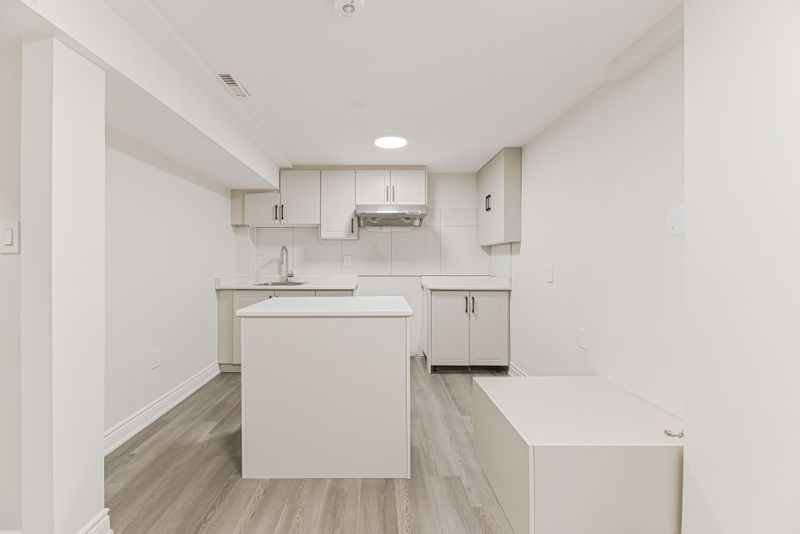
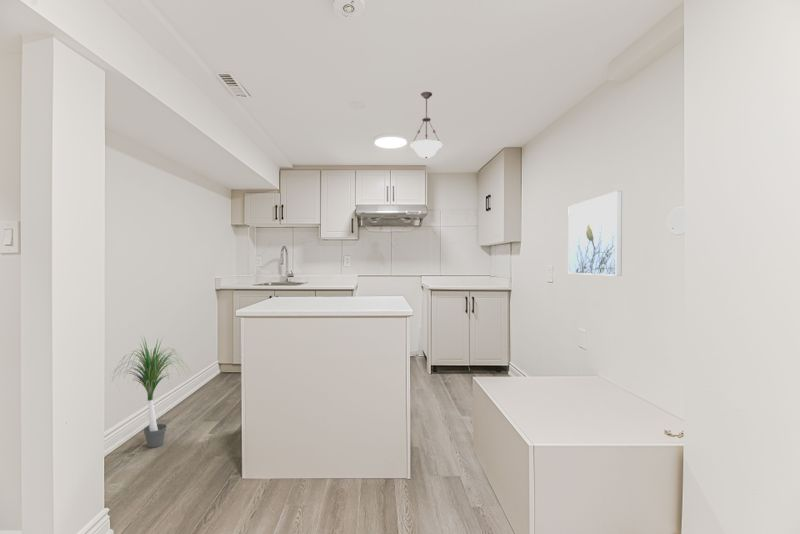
+ potted plant (150, 389)
+ pendant light (426, 126)
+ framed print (591, 237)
